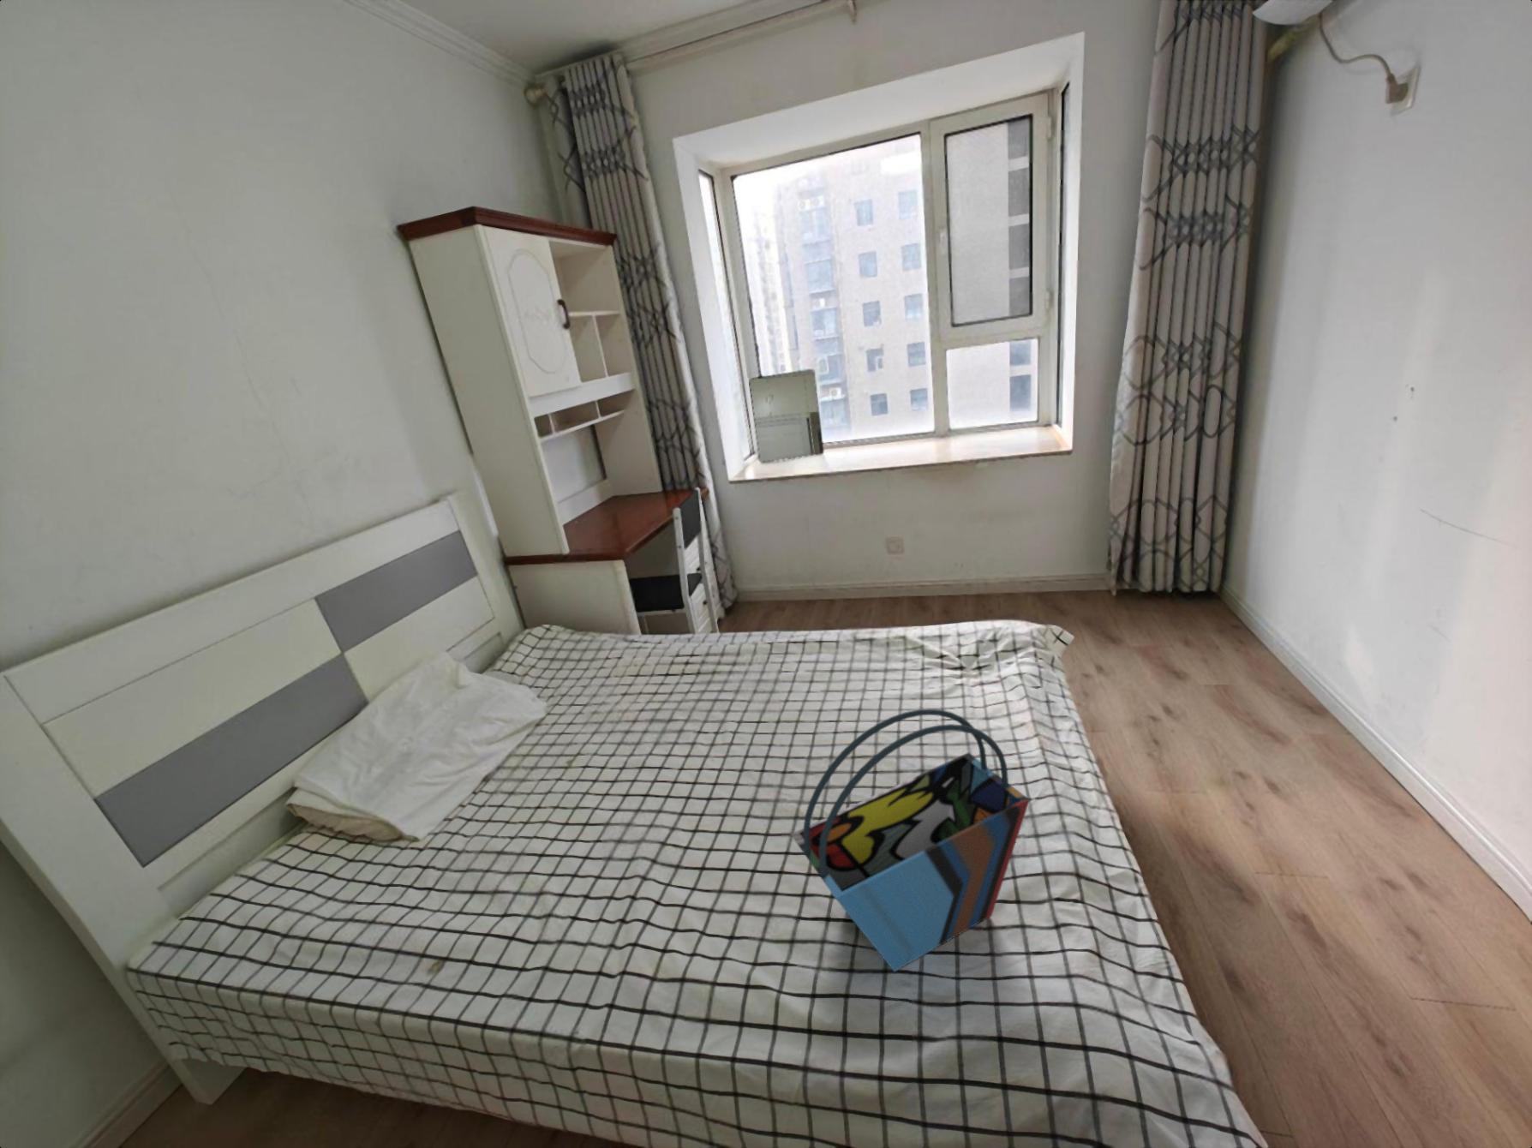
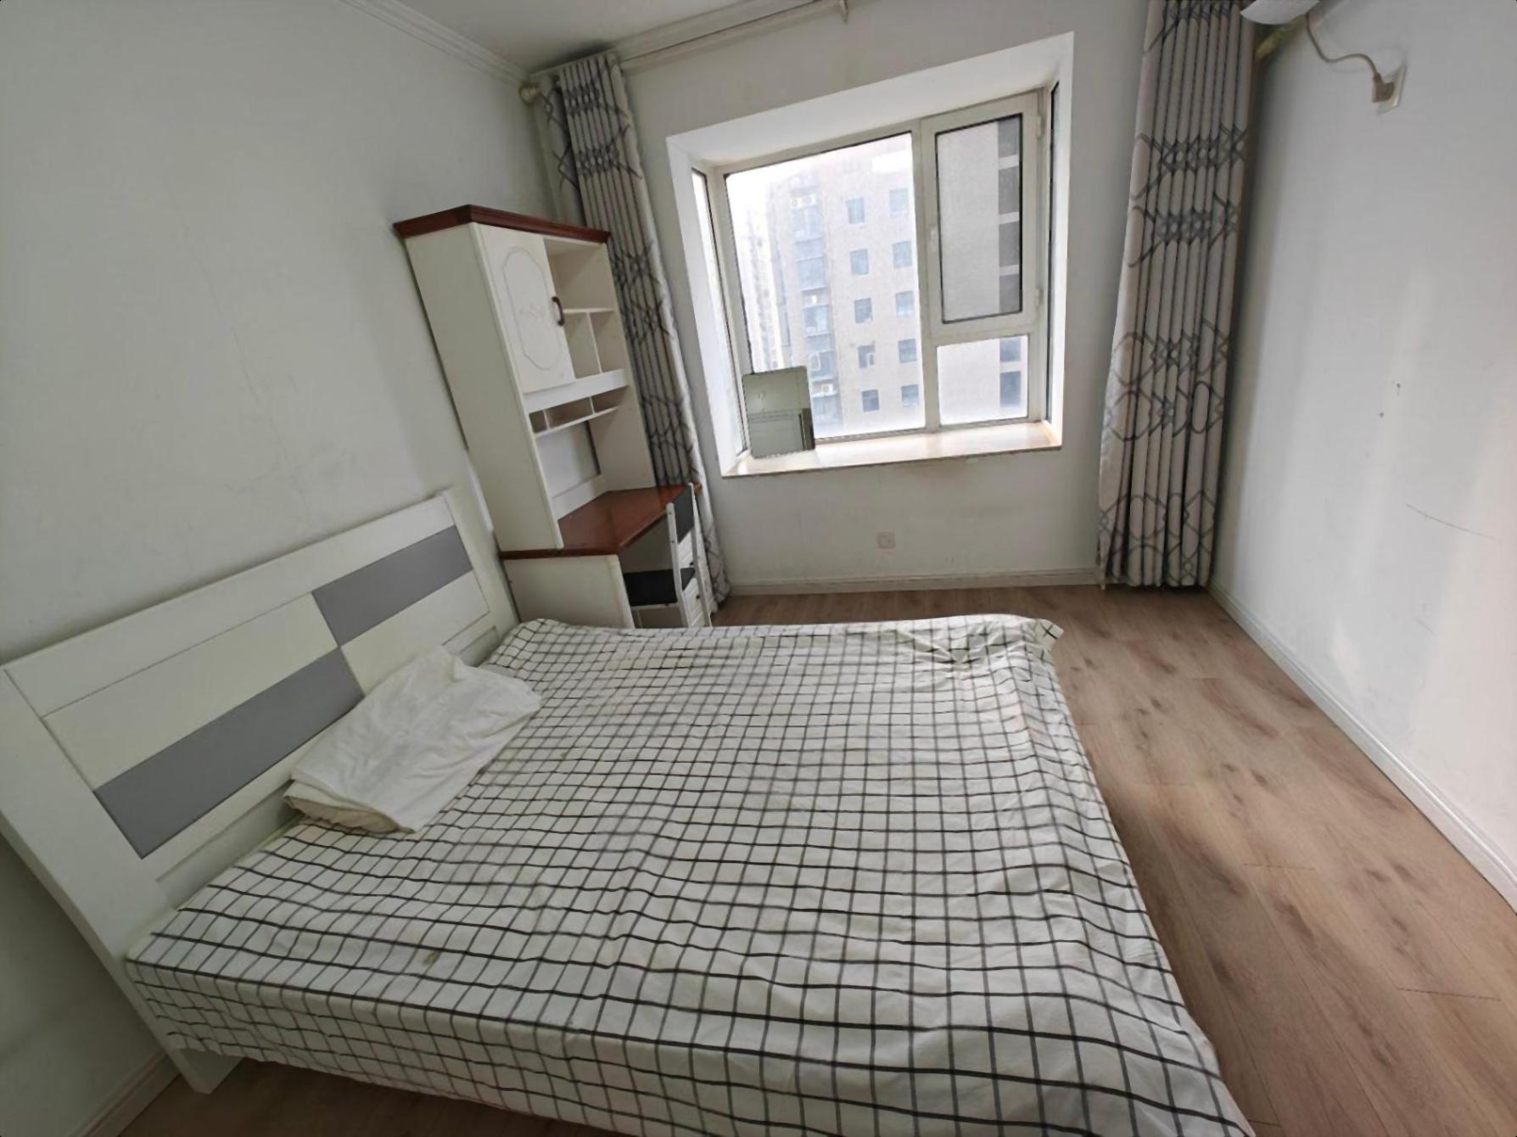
- tote bag (910, 824)
